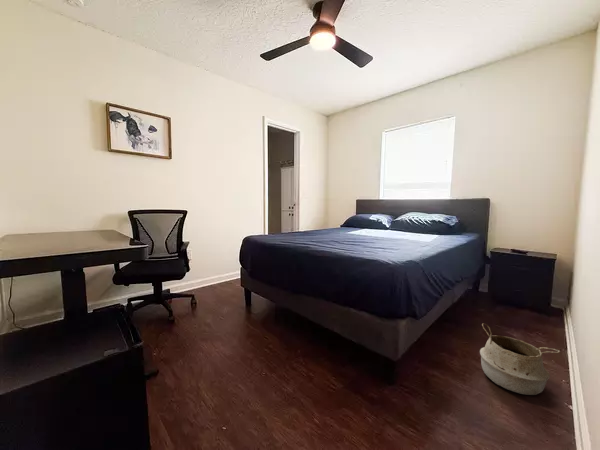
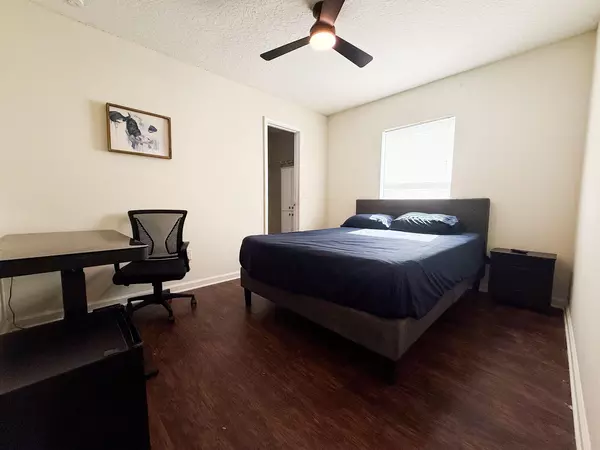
- woven basket (516, 357)
